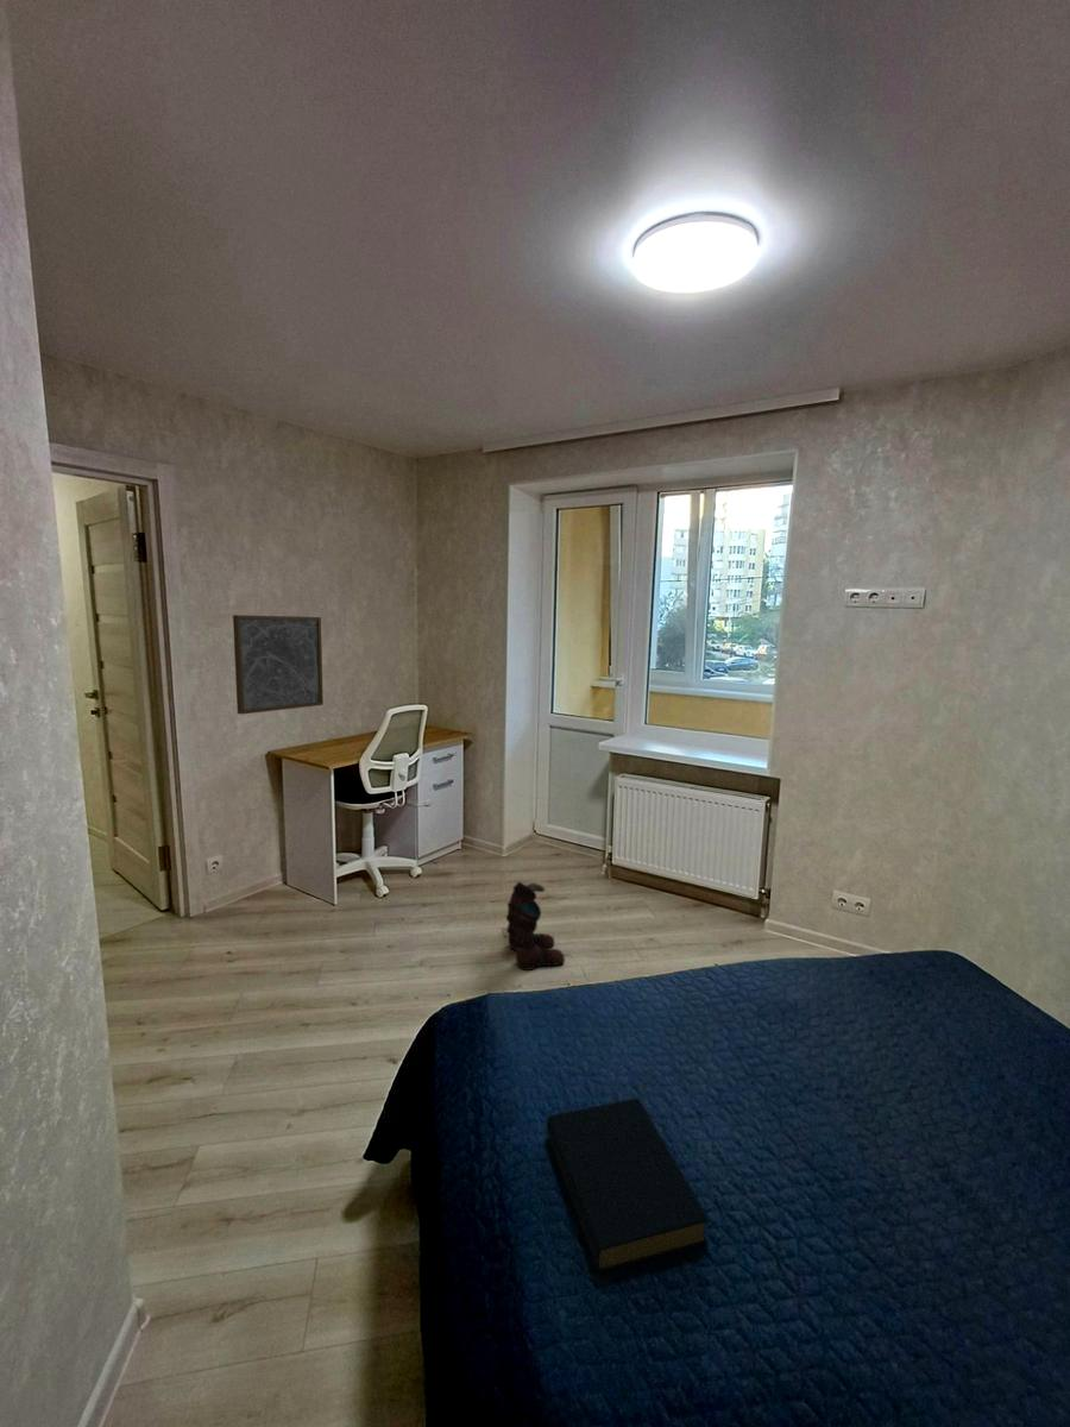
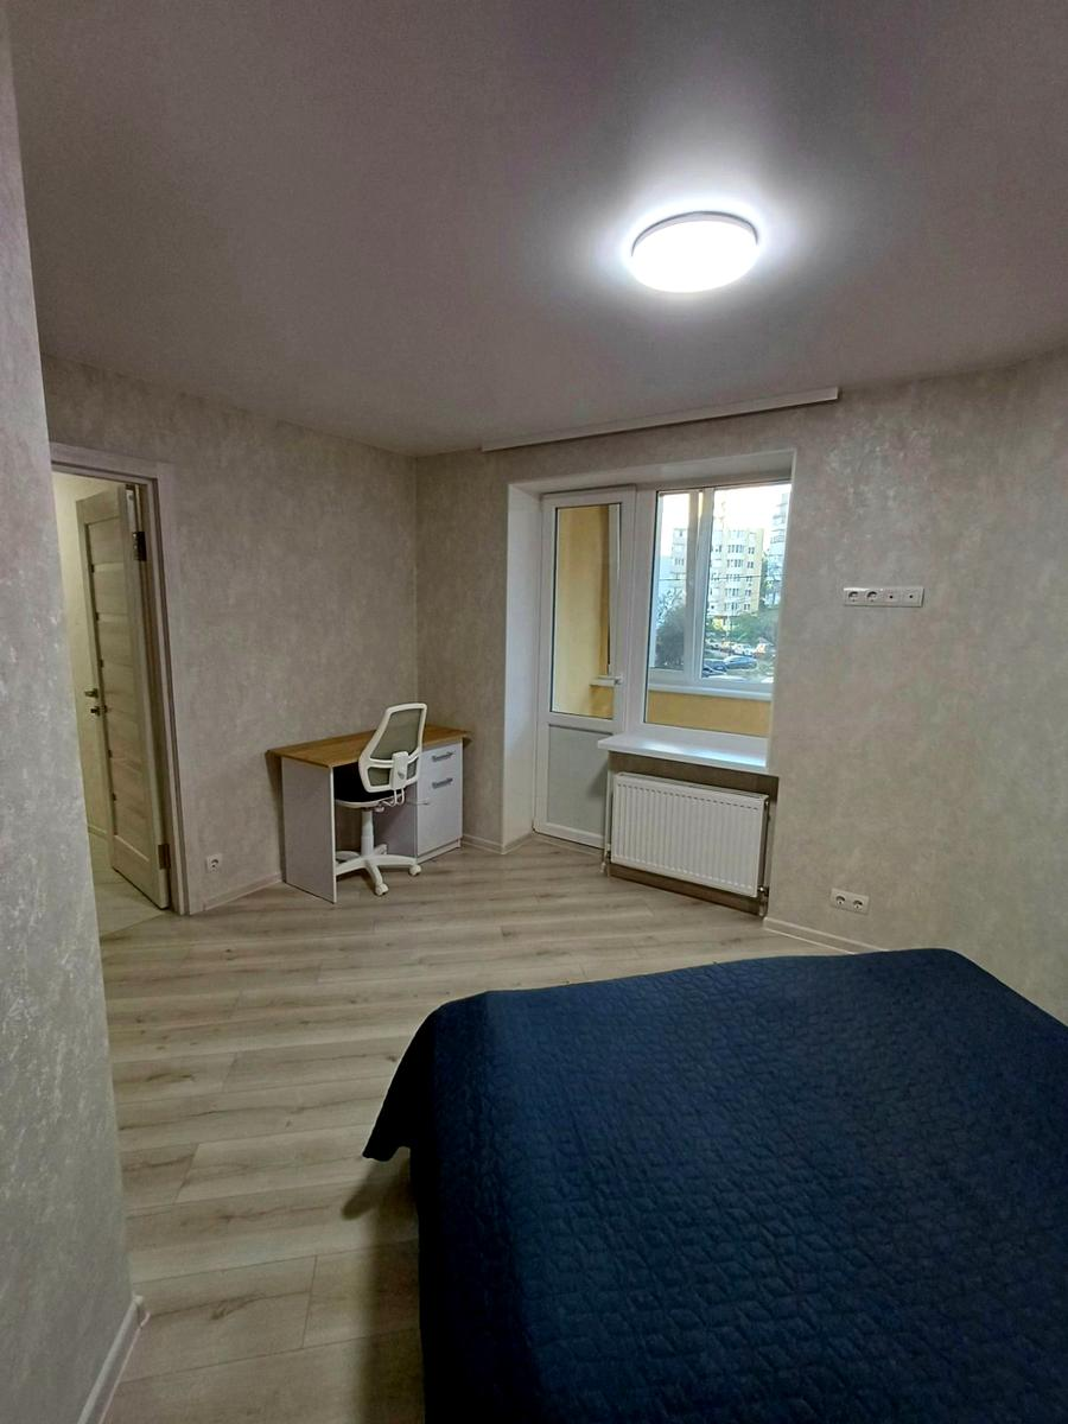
- boots (533, 918)
- wall art (281, 662)
- hardback book (619, 1174)
